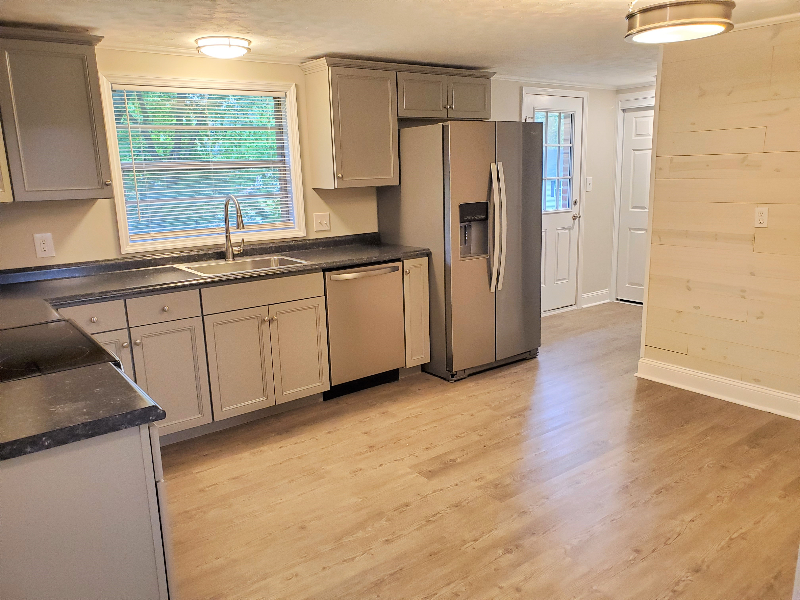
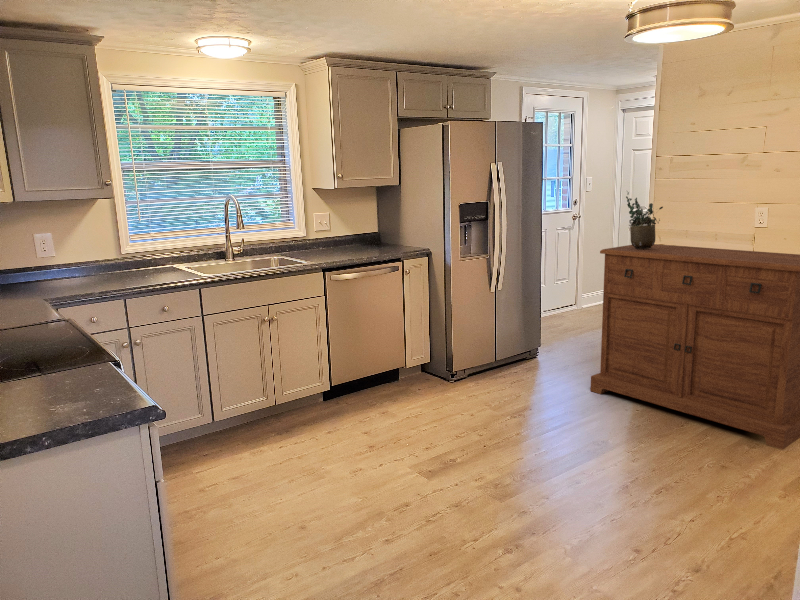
+ potted plant (639, 219)
+ sideboard (701, 331)
